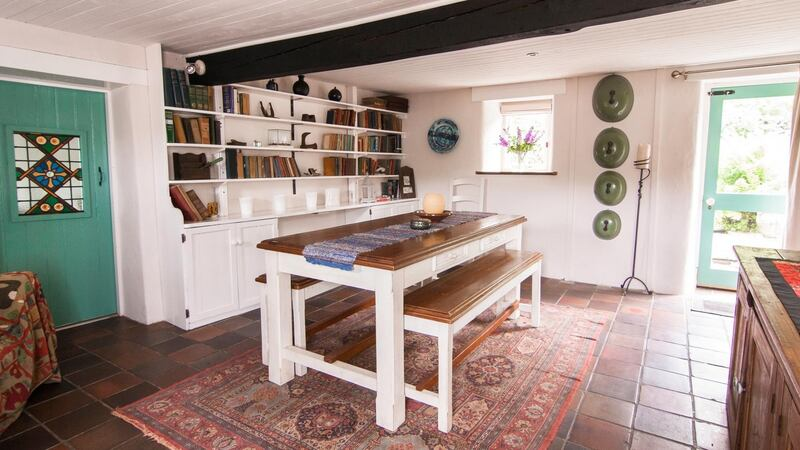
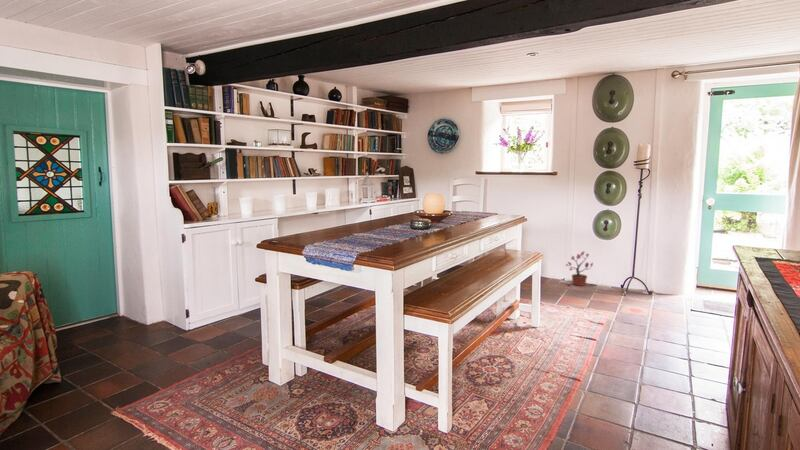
+ potted plant (578, 268)
